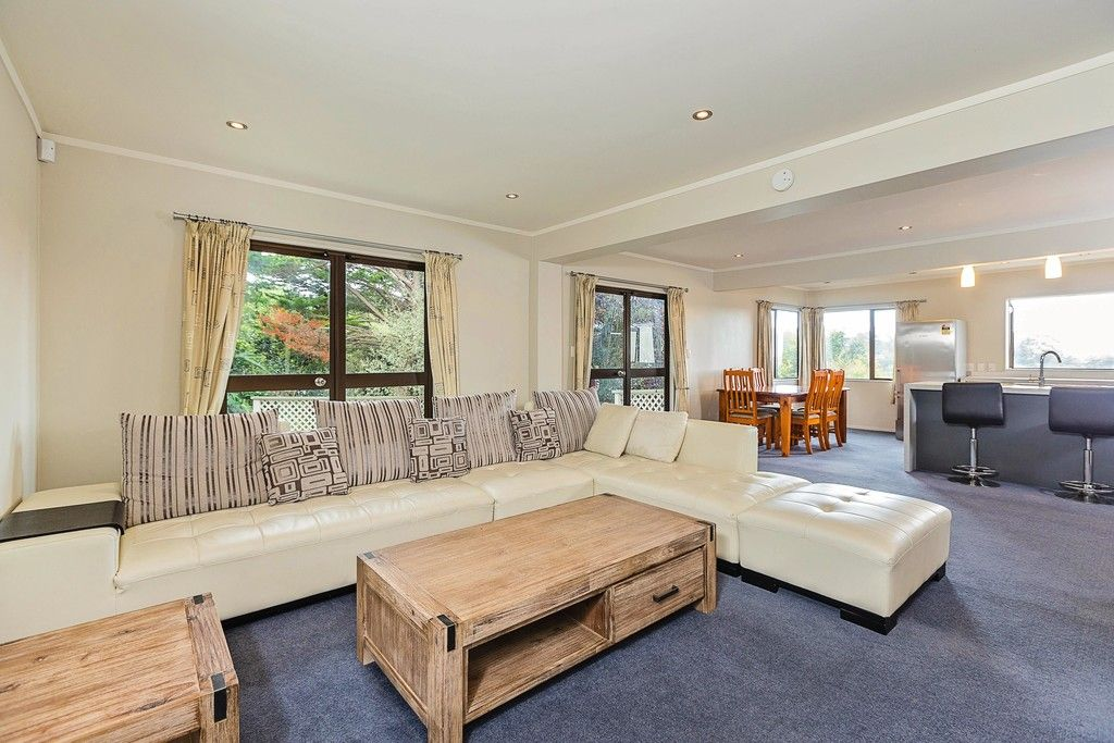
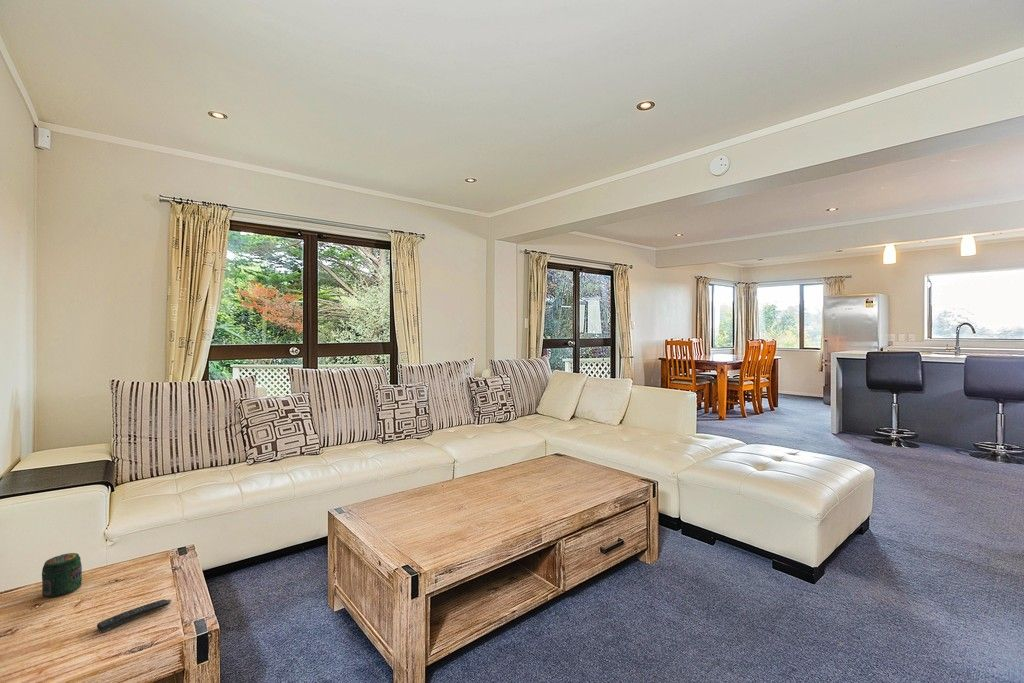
+ jar (62, 574)
+ remote control (136, 613)
